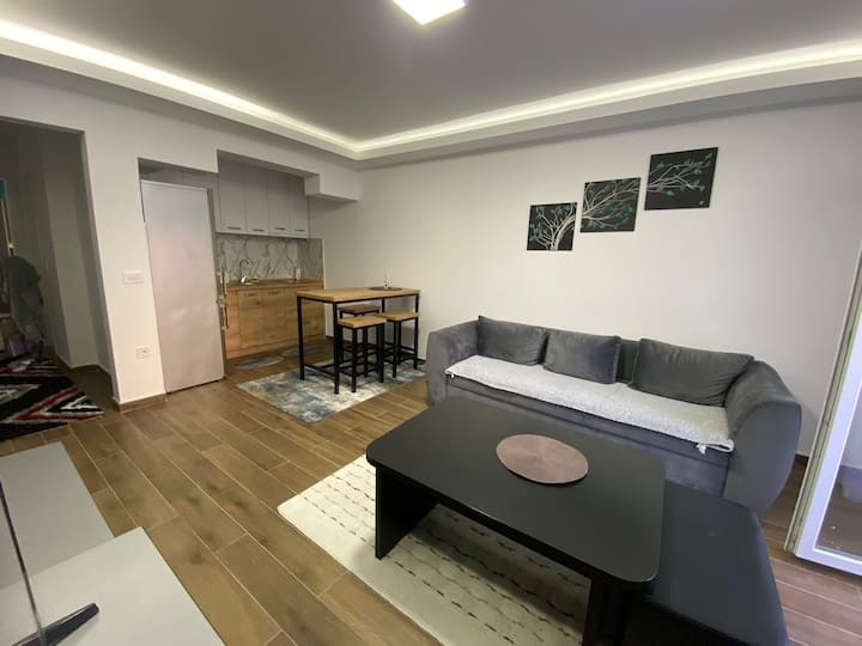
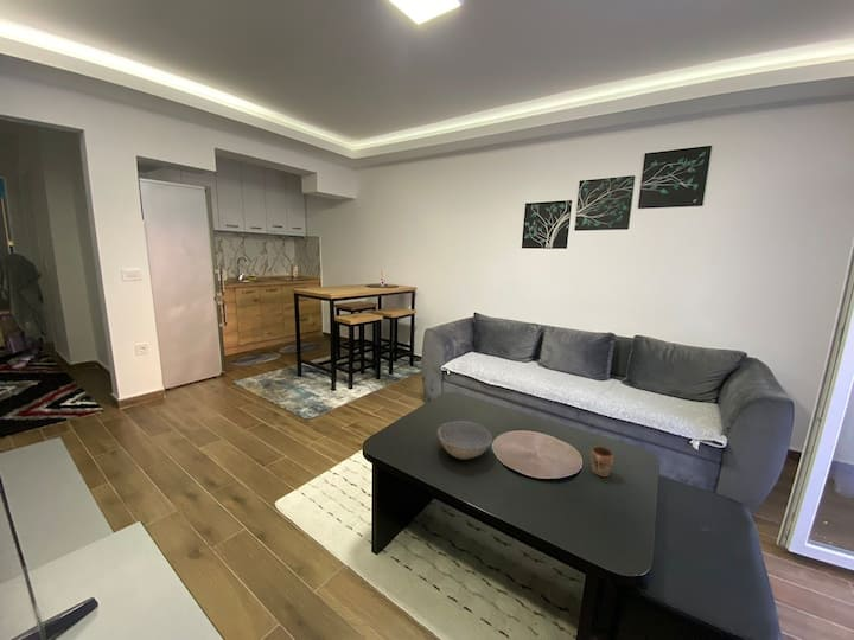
+ mug (599, 461)
+ bowl (464, 442)
